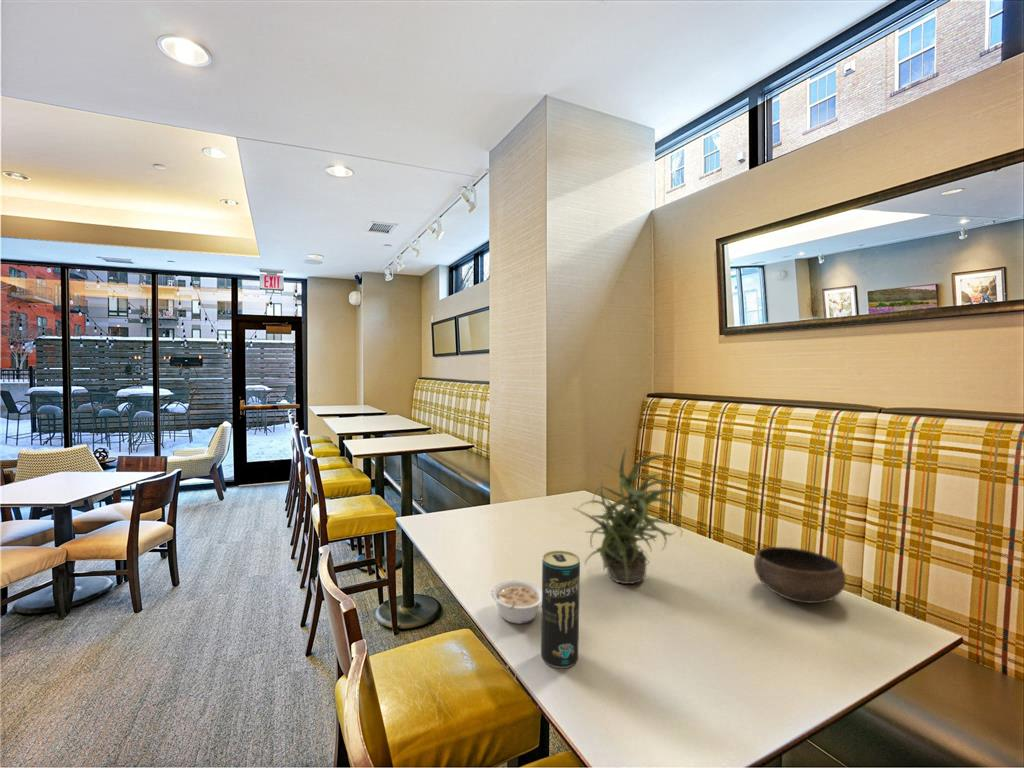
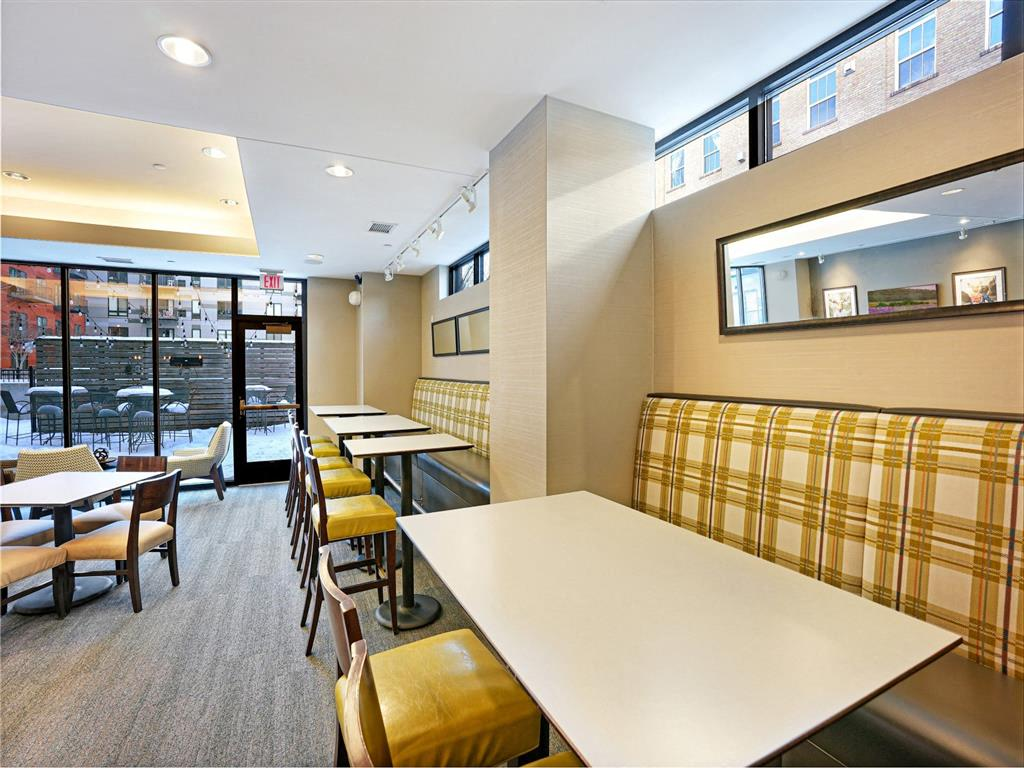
- legume (518, 602)
- bowl (797, 575)
- potted plant (634, 517)
- beverage can (560, 607)
